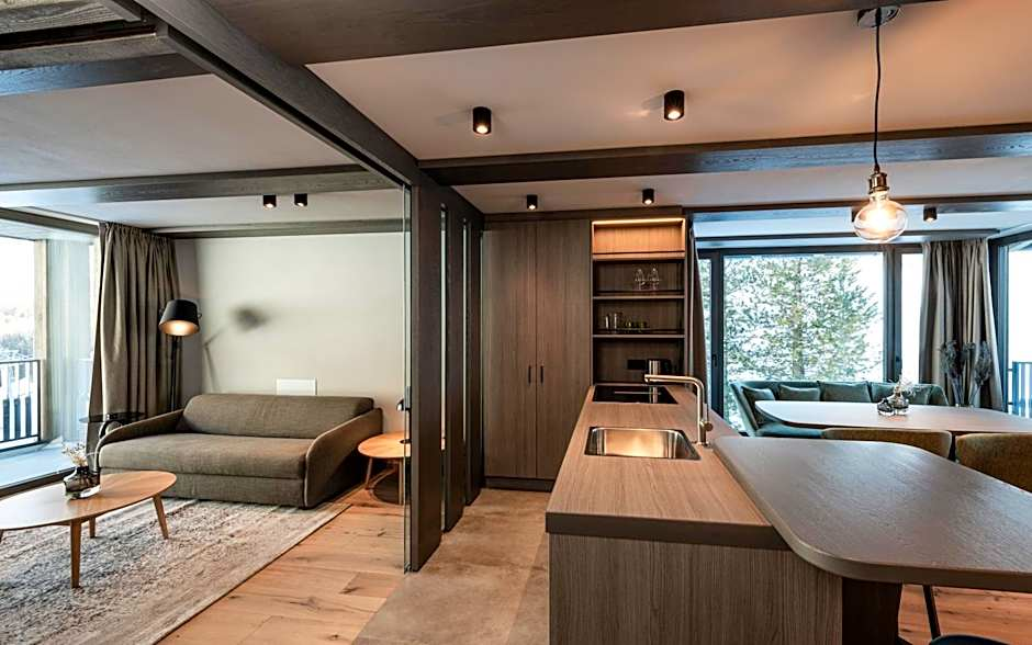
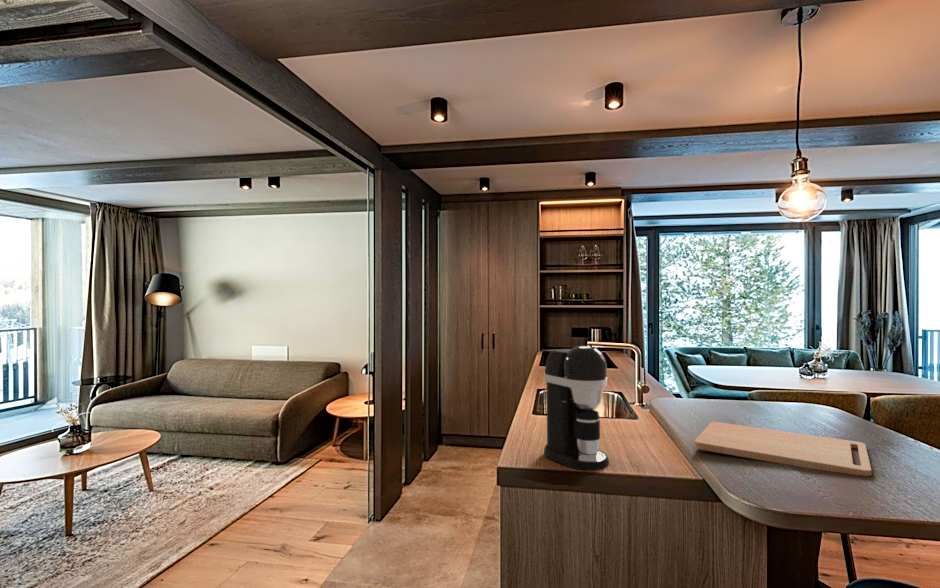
+ cutting board (778, 445)
+ coffee maker (574, 401)
